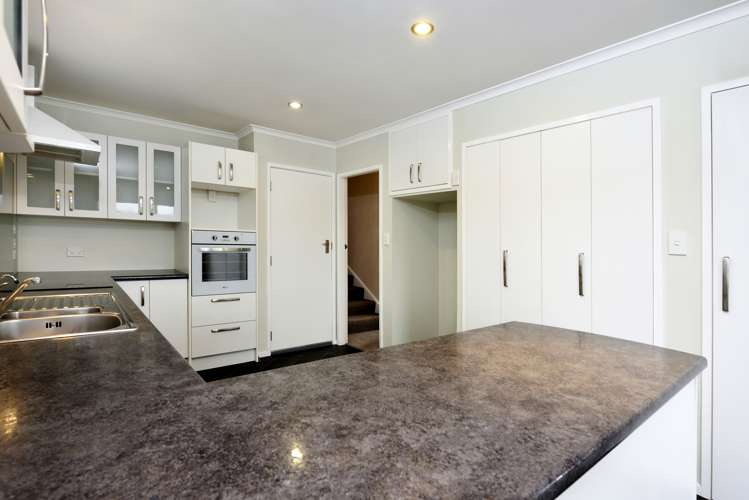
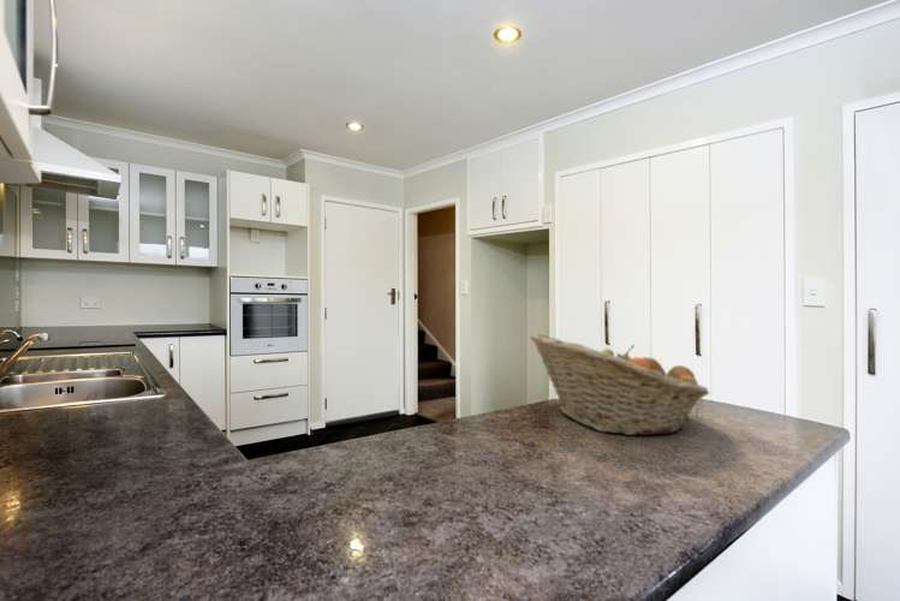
+ fruit basket (609, 375)
